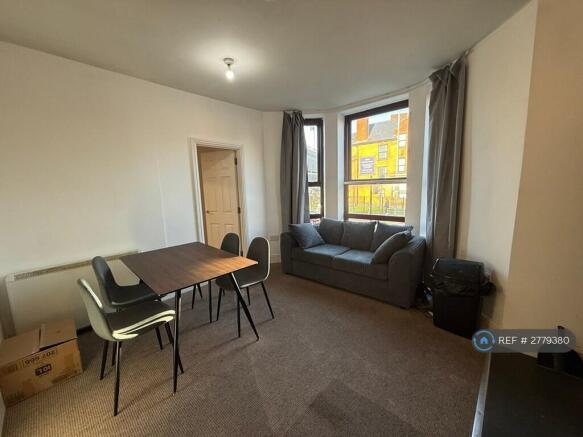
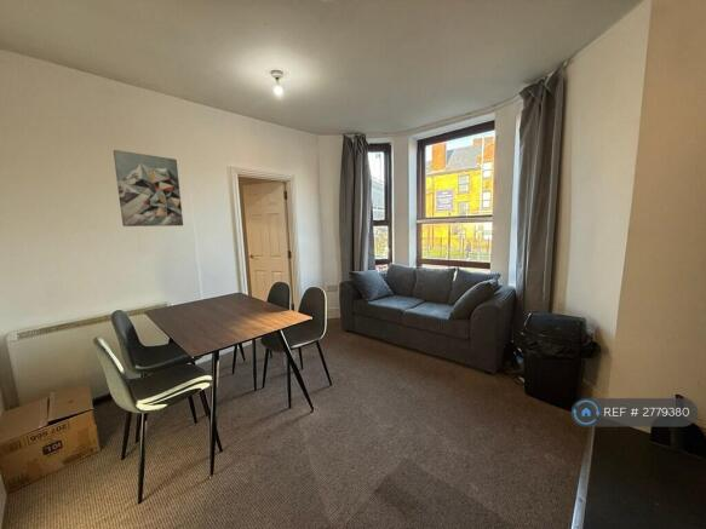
+ wall art (150, 190)
